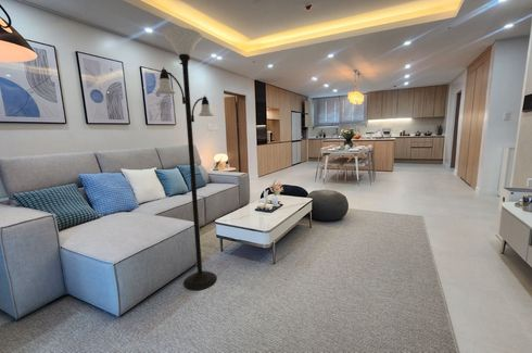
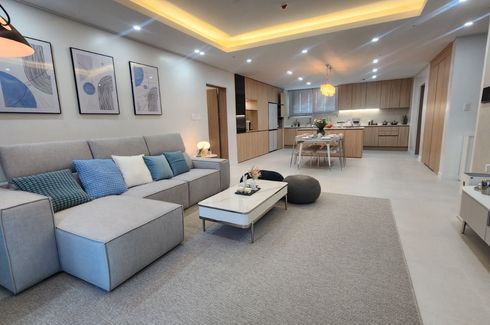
- floor lamp (192, 166)
